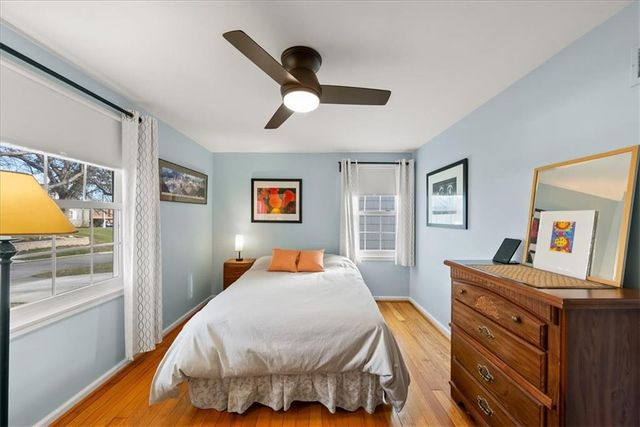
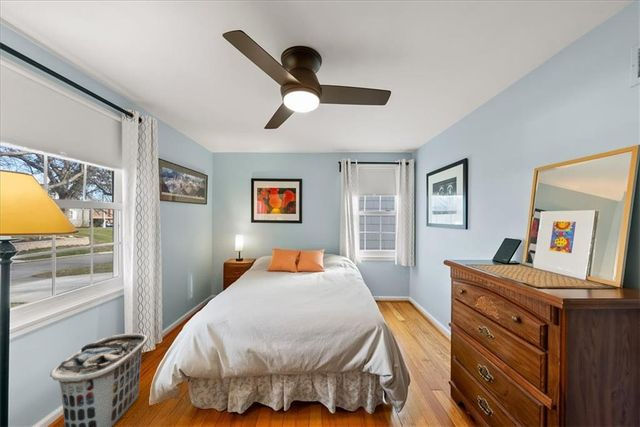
+ clothes hamper (105, 376)
